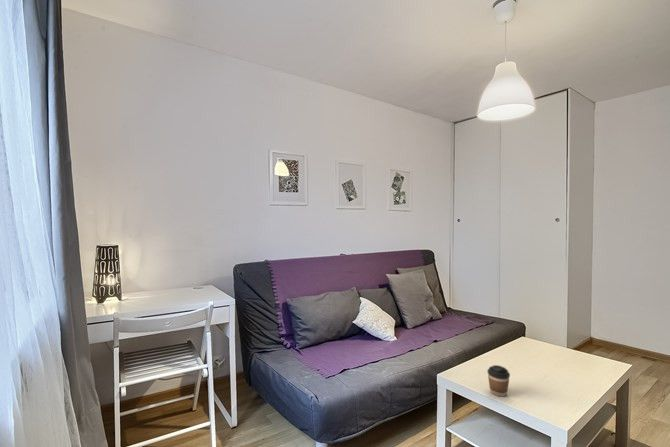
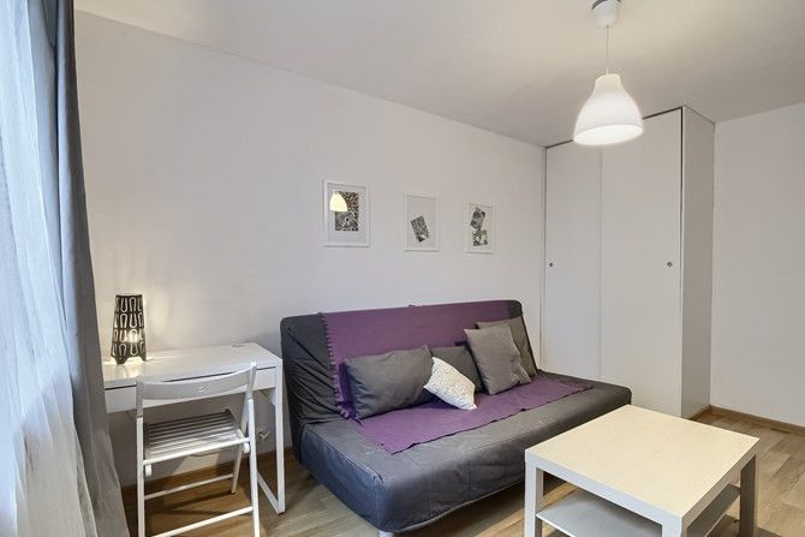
- coffee cup (498, 379)
